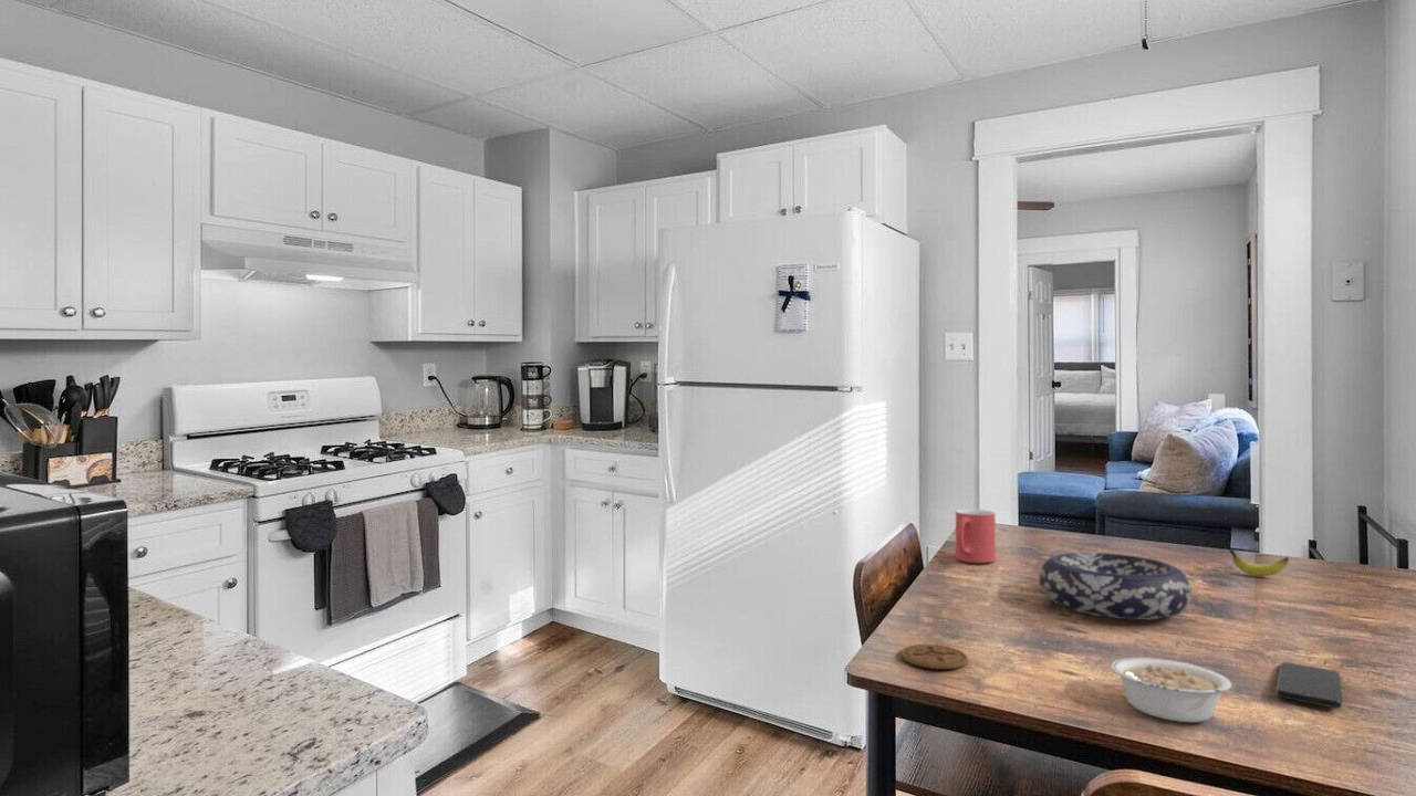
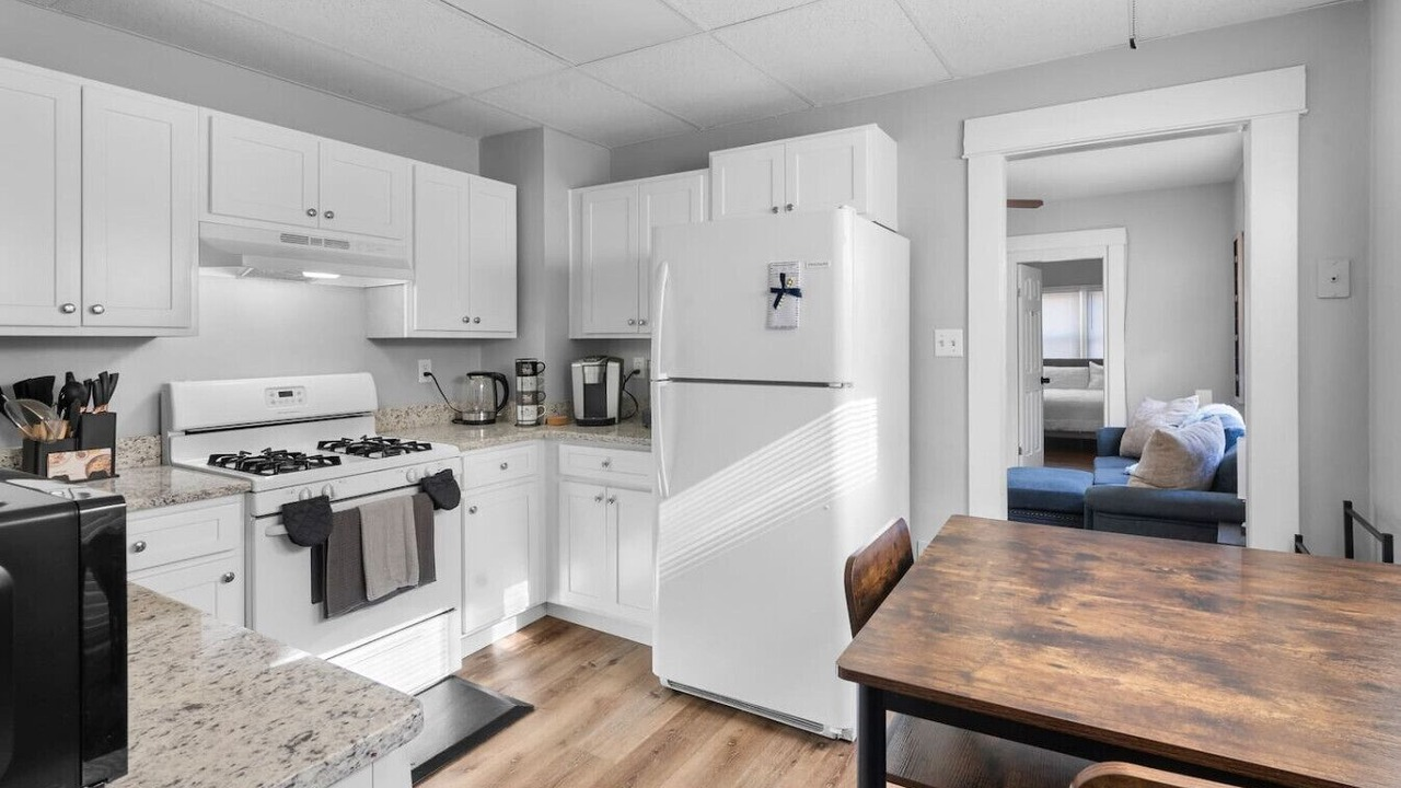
- mug (971, 536)
- coaster (934, 656)
- banana (1258, 564)
- legume (1174, 688)
- smartphone (1309, 683)
- decorative bowl (1112, 584)
